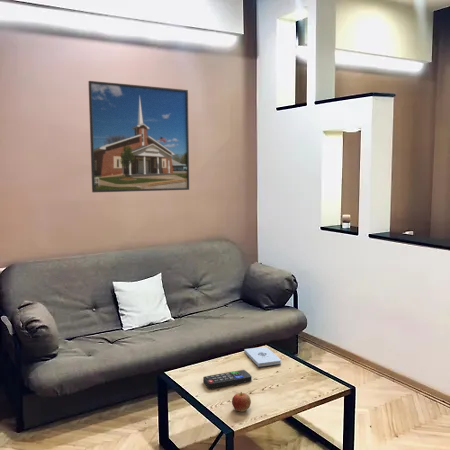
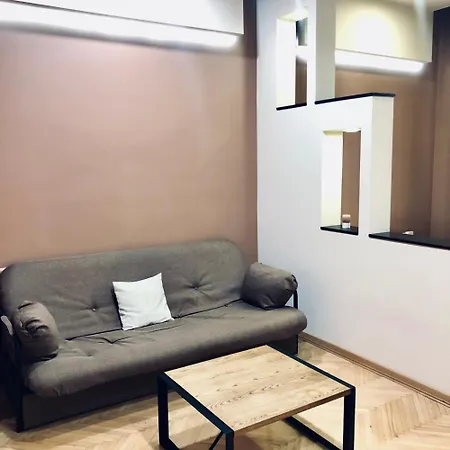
- remote control (227, 378)
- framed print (142, 139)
- notepad (262, 356)
- apple (241, 400)
